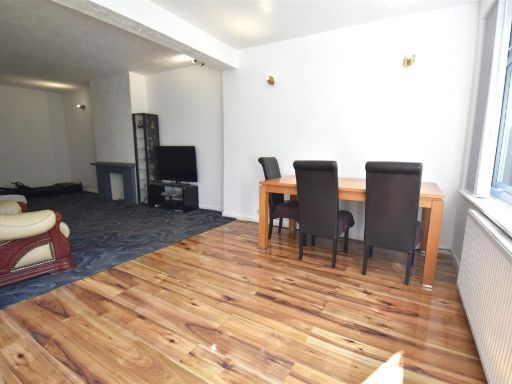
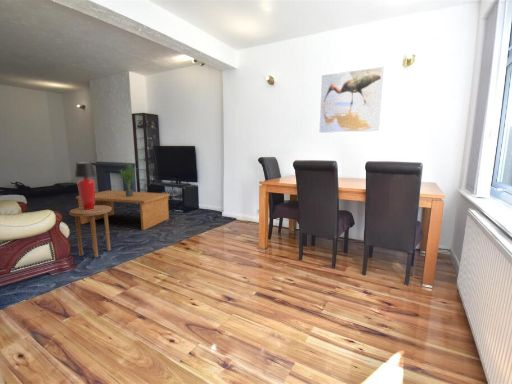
+ side table (93, 231)
+ coffee table (125, 202)
+ potted plant (126, 179)
+ table lamp (86, 185)
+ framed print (349, 102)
